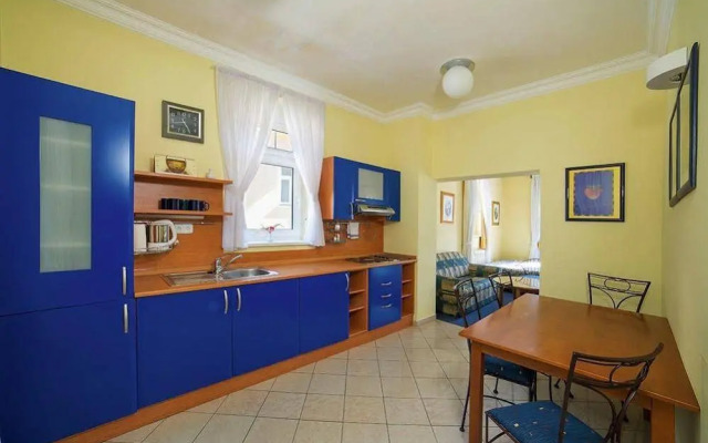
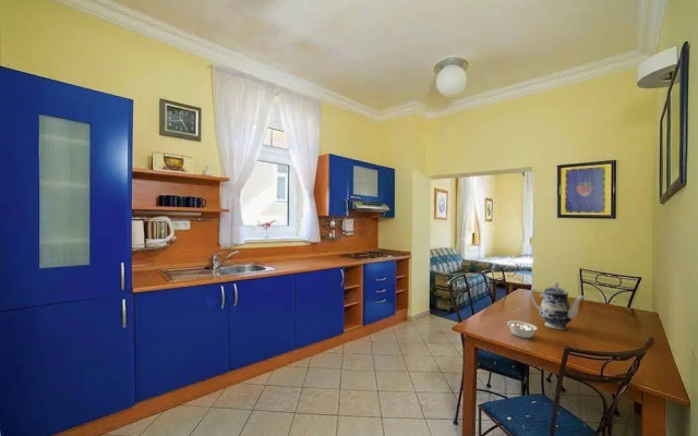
+ legume (522, 329)
+ teapot (555, 303)
